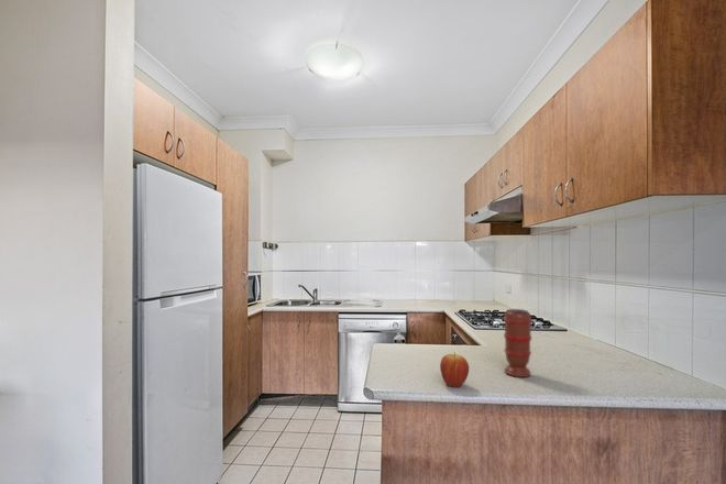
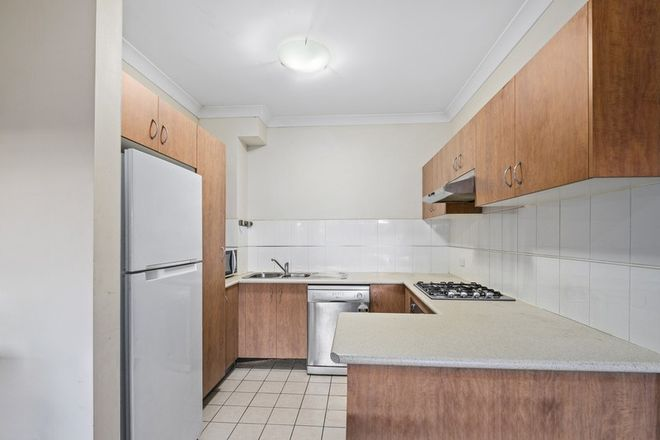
- spice grinder (517, 341)
- fruit (453, 369)
